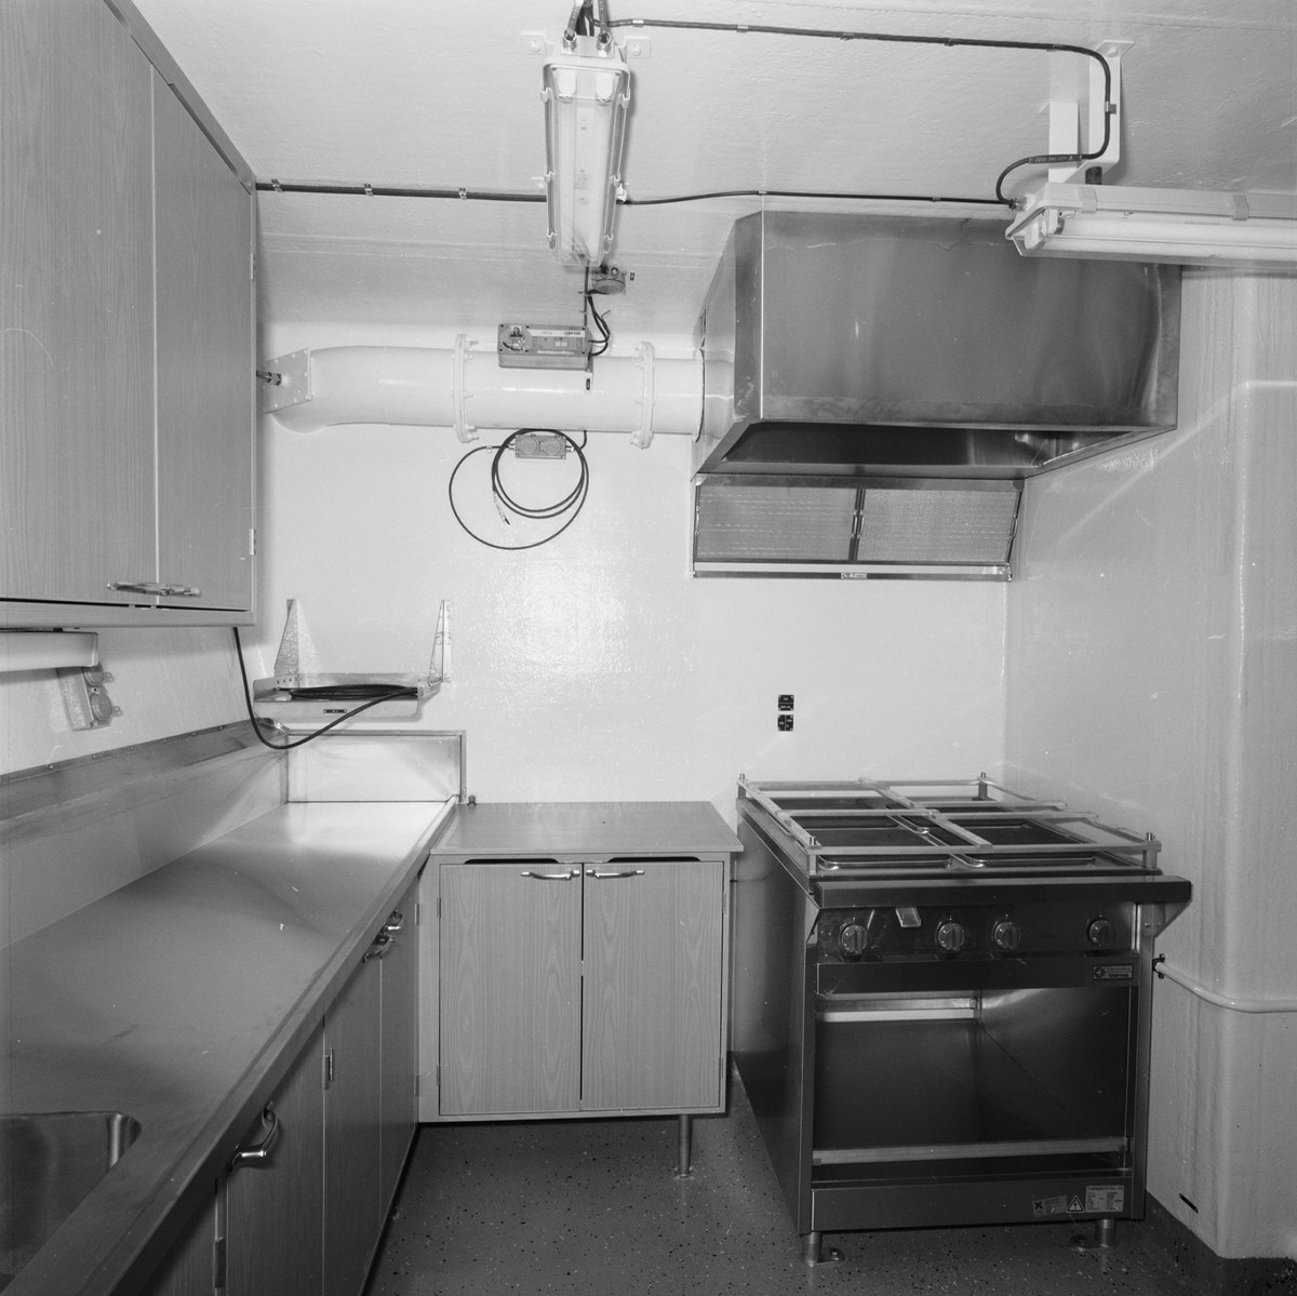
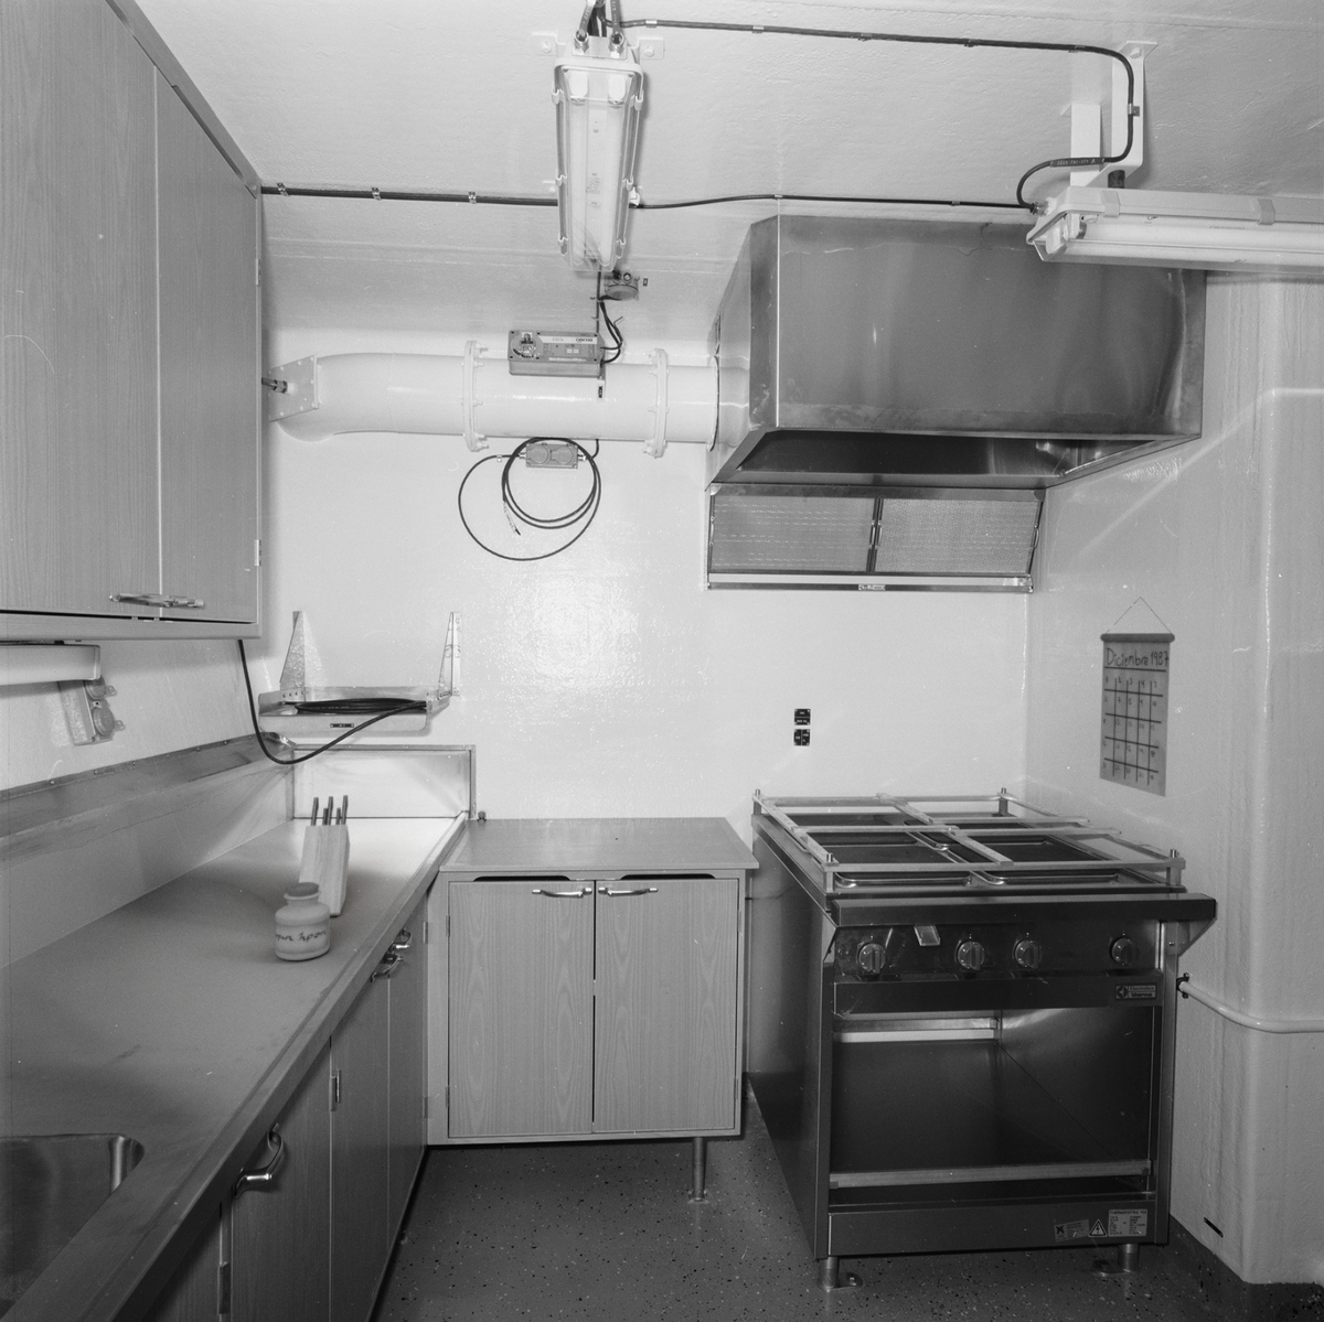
+ jar (303, 919)
+ knife block (325, 851)
+ calendar (1133, 691)
